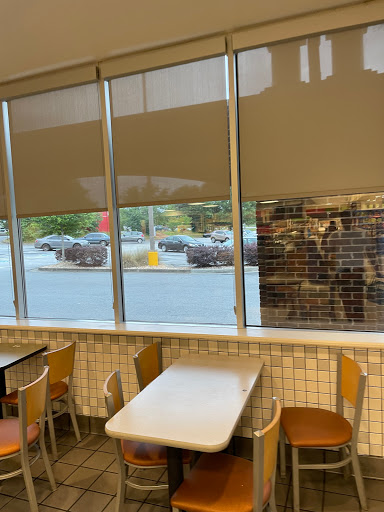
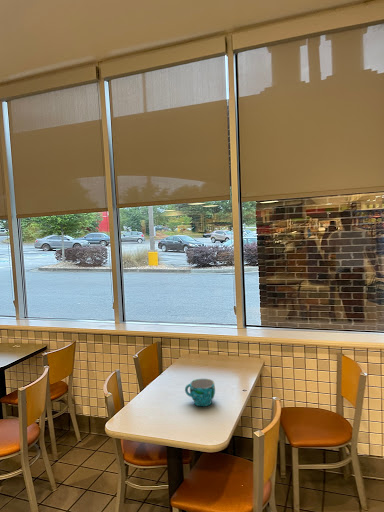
+ cup (201, 393)
